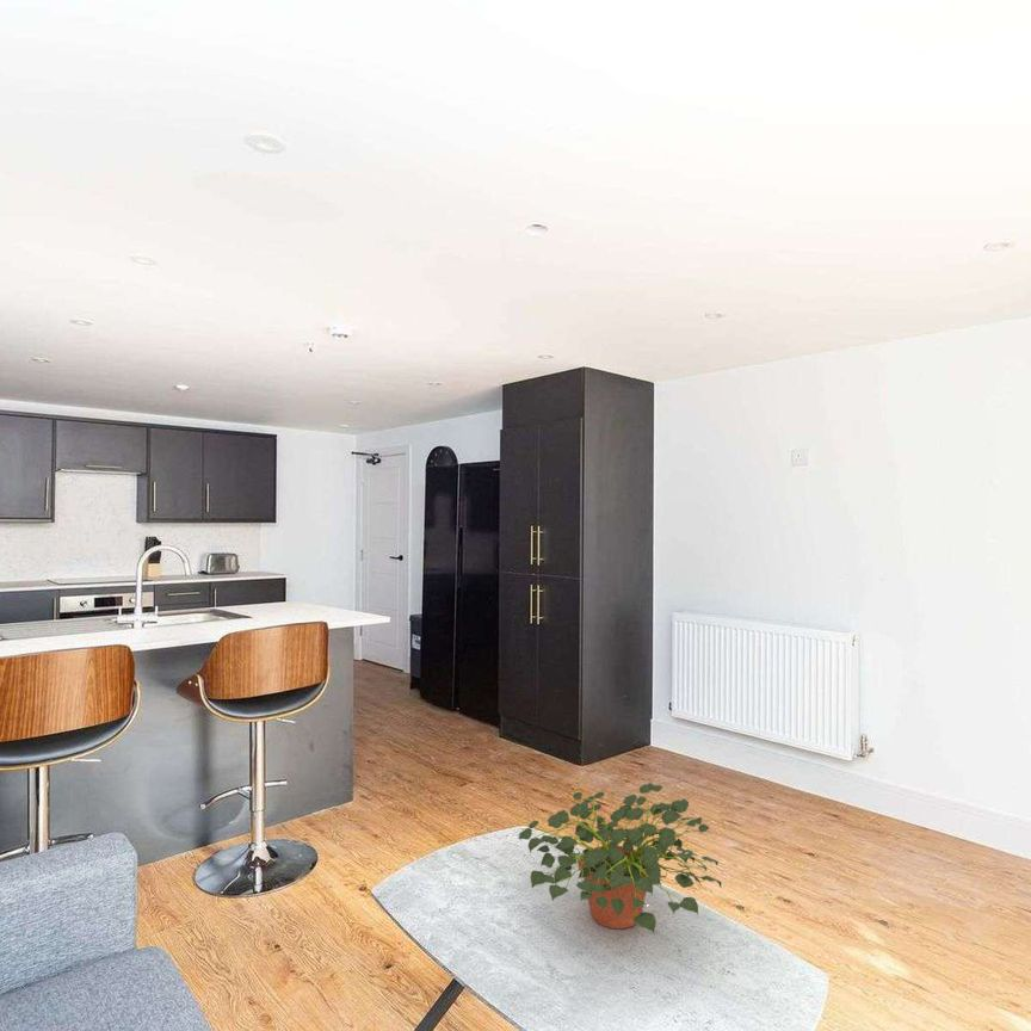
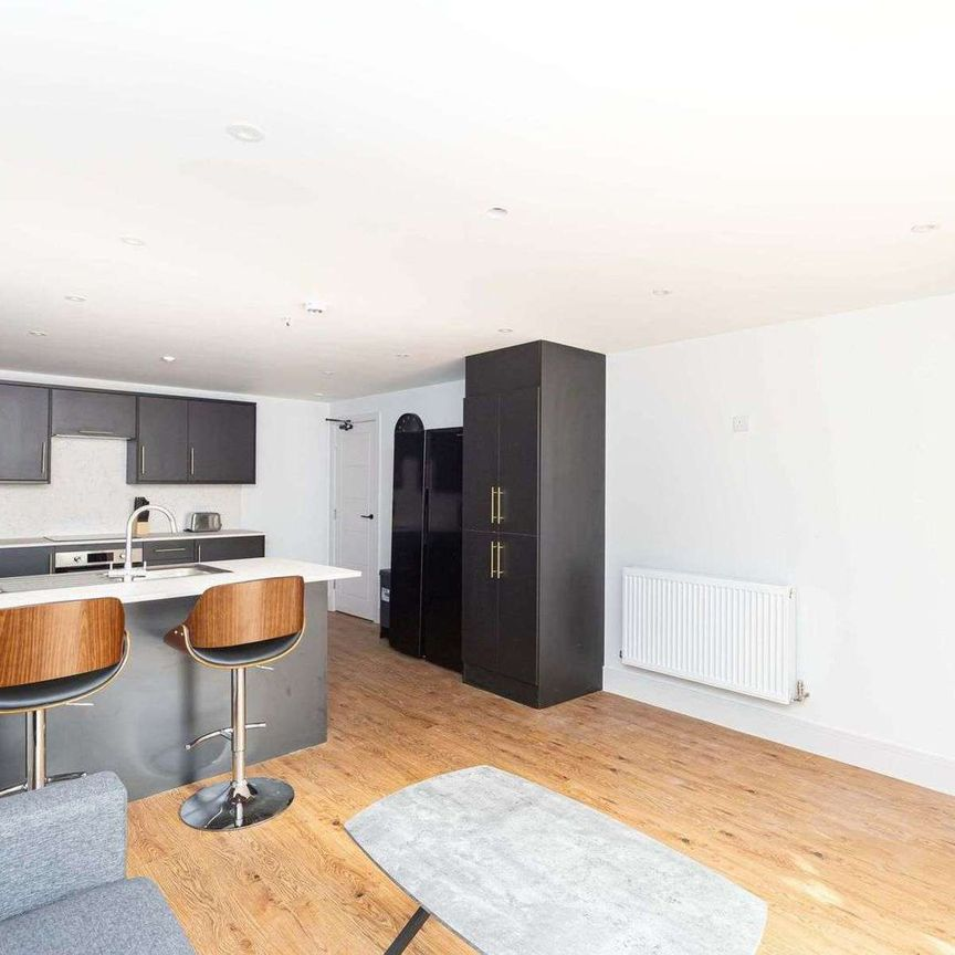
- potted plant (624, 868)
